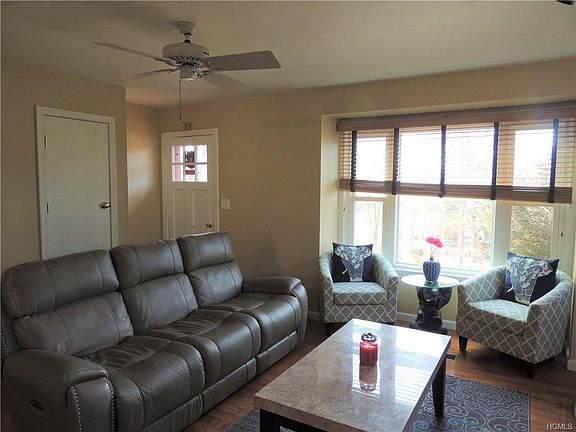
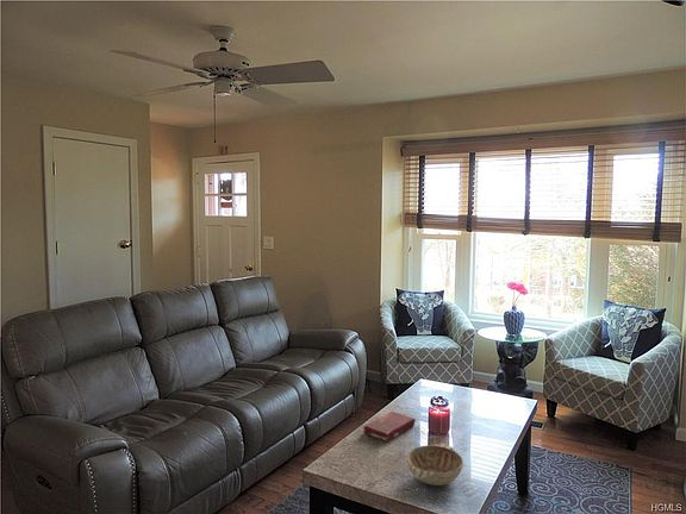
+ decorative bowl (434, 468)
+ book (389, 425)
